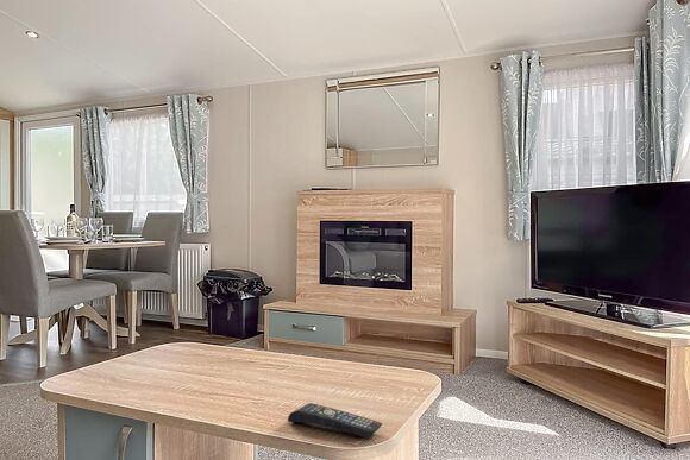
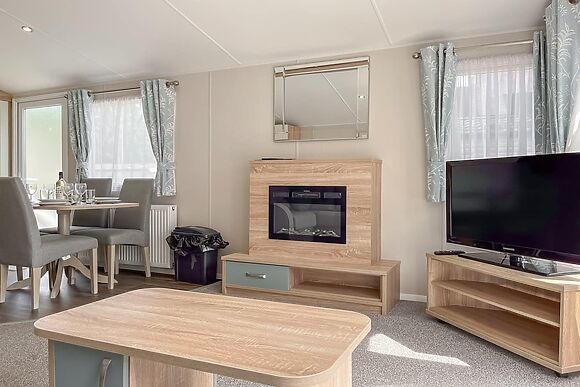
- remote control (333, 420)
